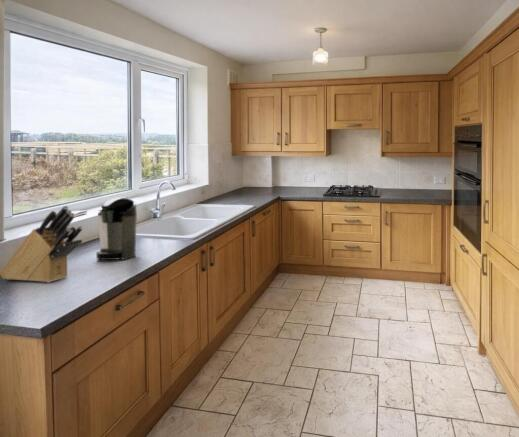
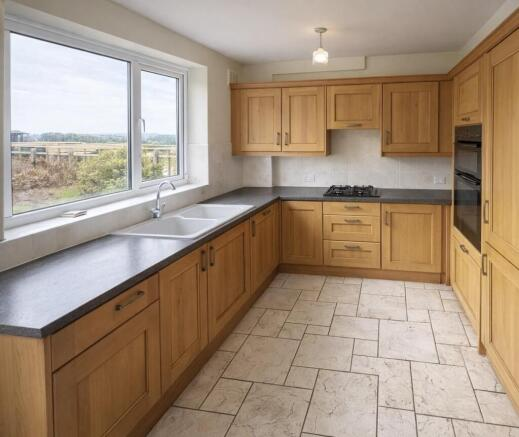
- knife block (41, 242)
- coffee maker (110, 226)
